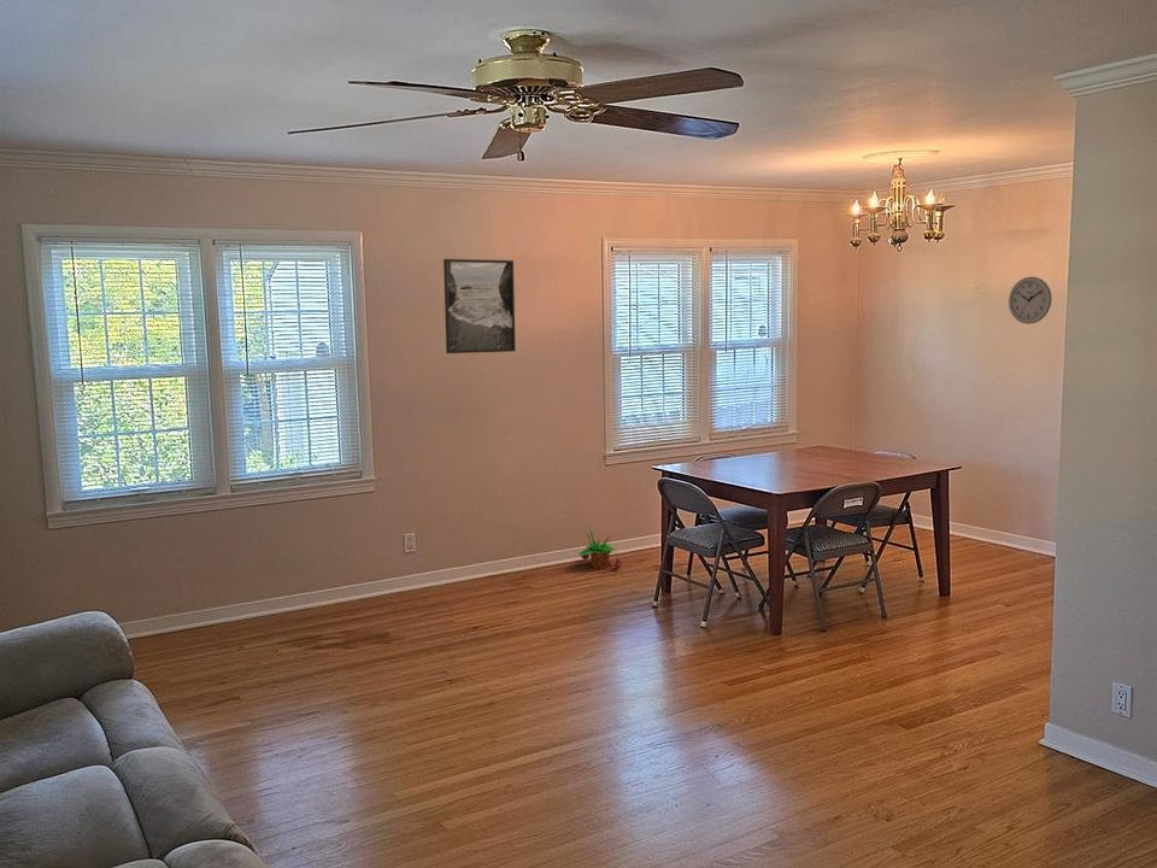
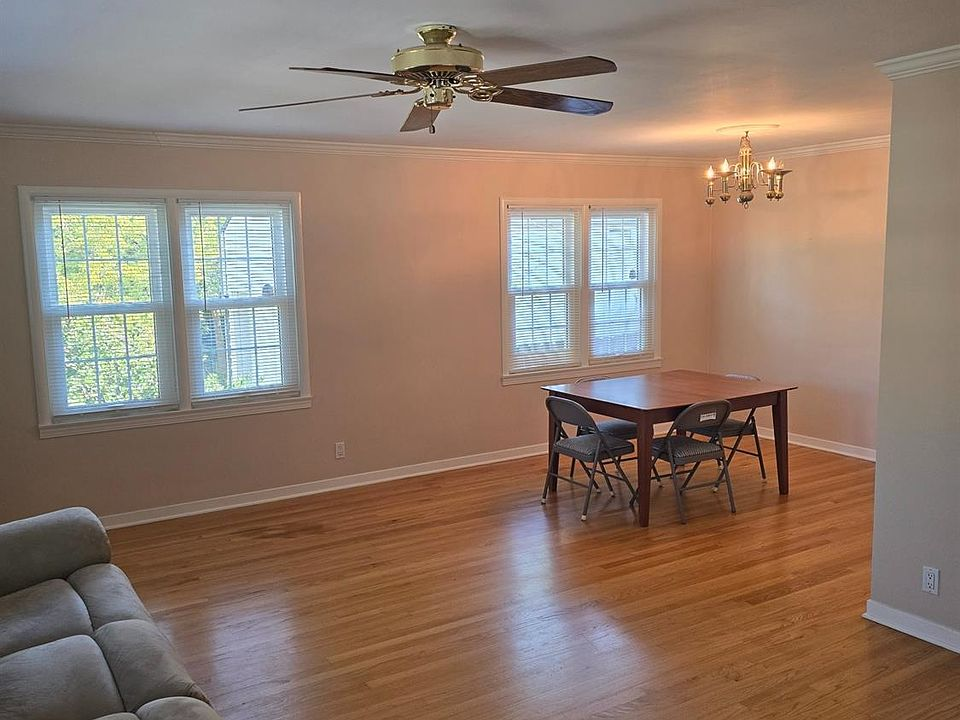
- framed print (480, 306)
- potted plant (594, 546)
- wall clock (1028, 300)
